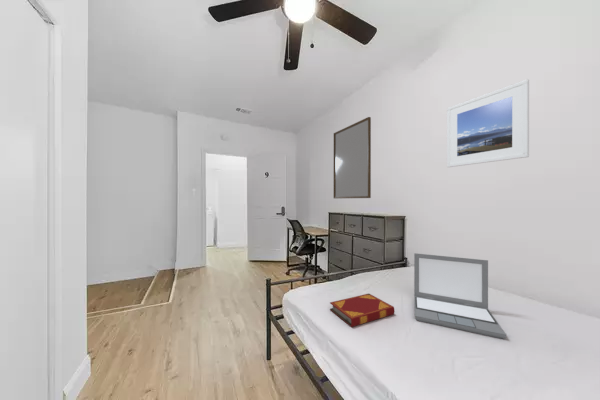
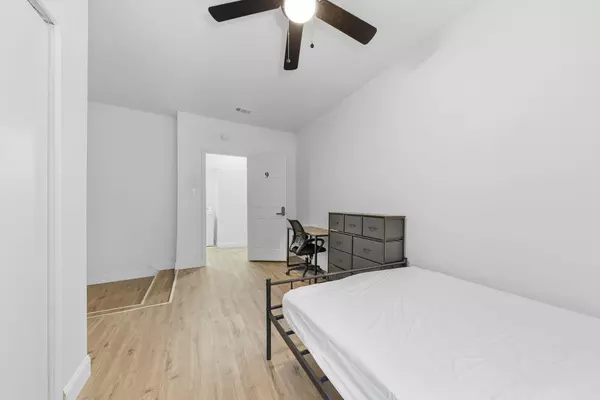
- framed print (482, 129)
- home mirror (350, 162)
- laptop (452, 289)
- hardback book (361, 308)
